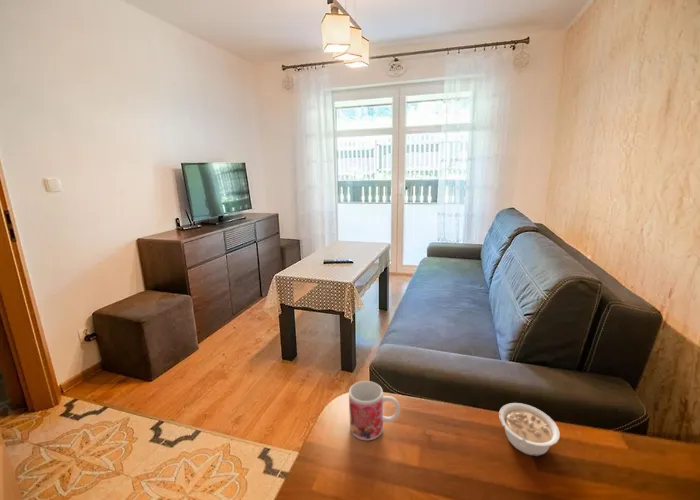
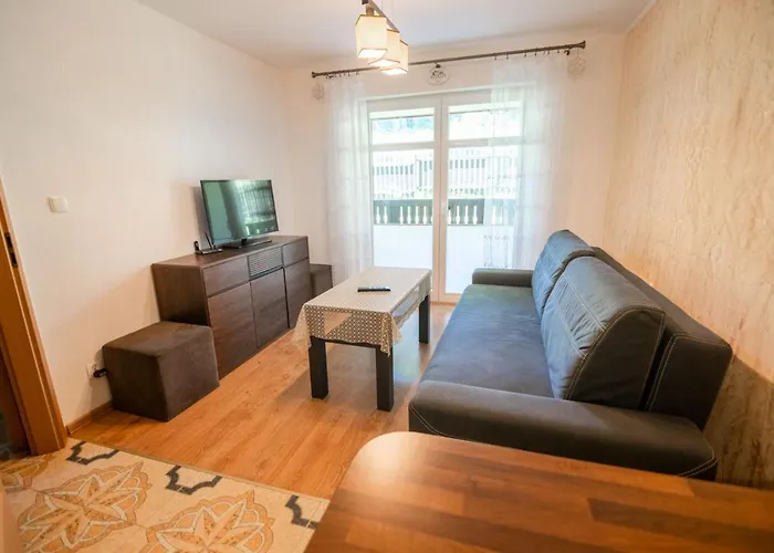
- mug (374, 410)
- legume (528, 431)
